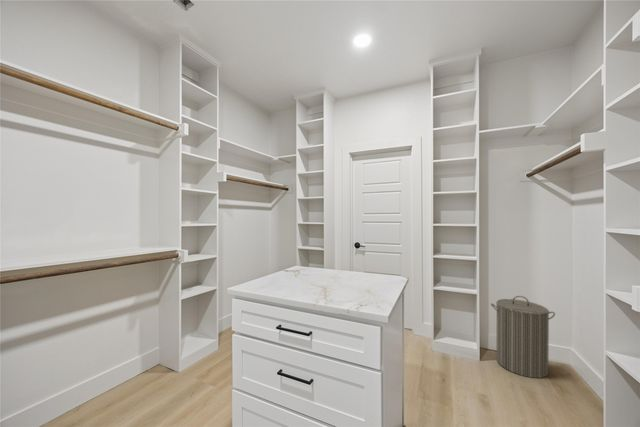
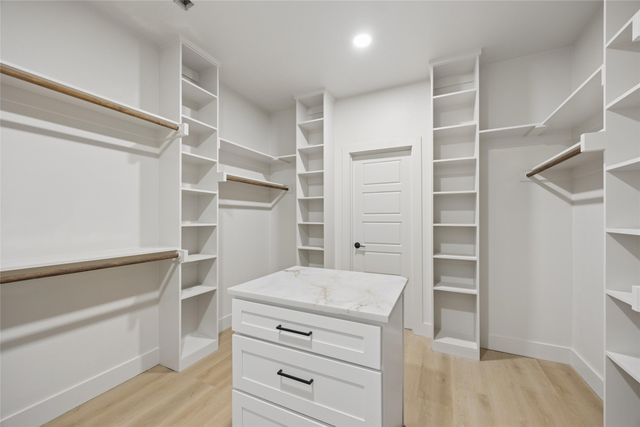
- laundry hamper (521, 330)
